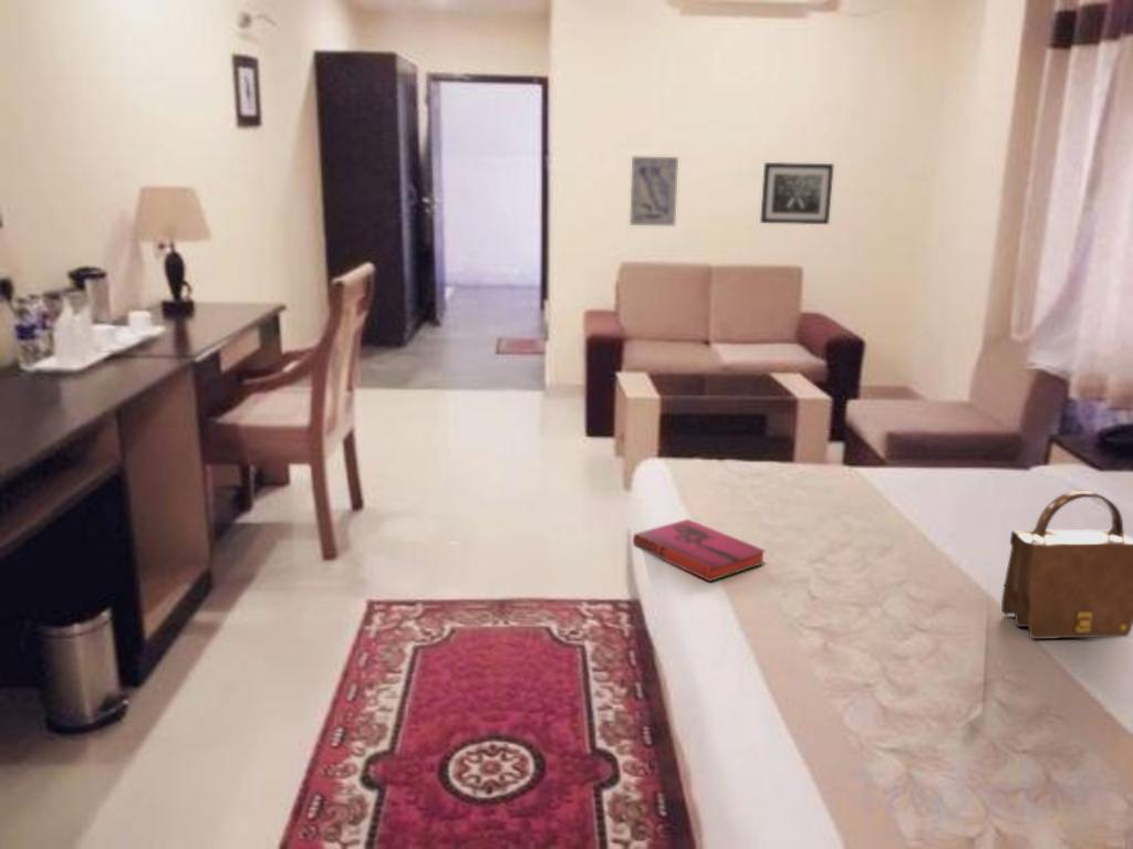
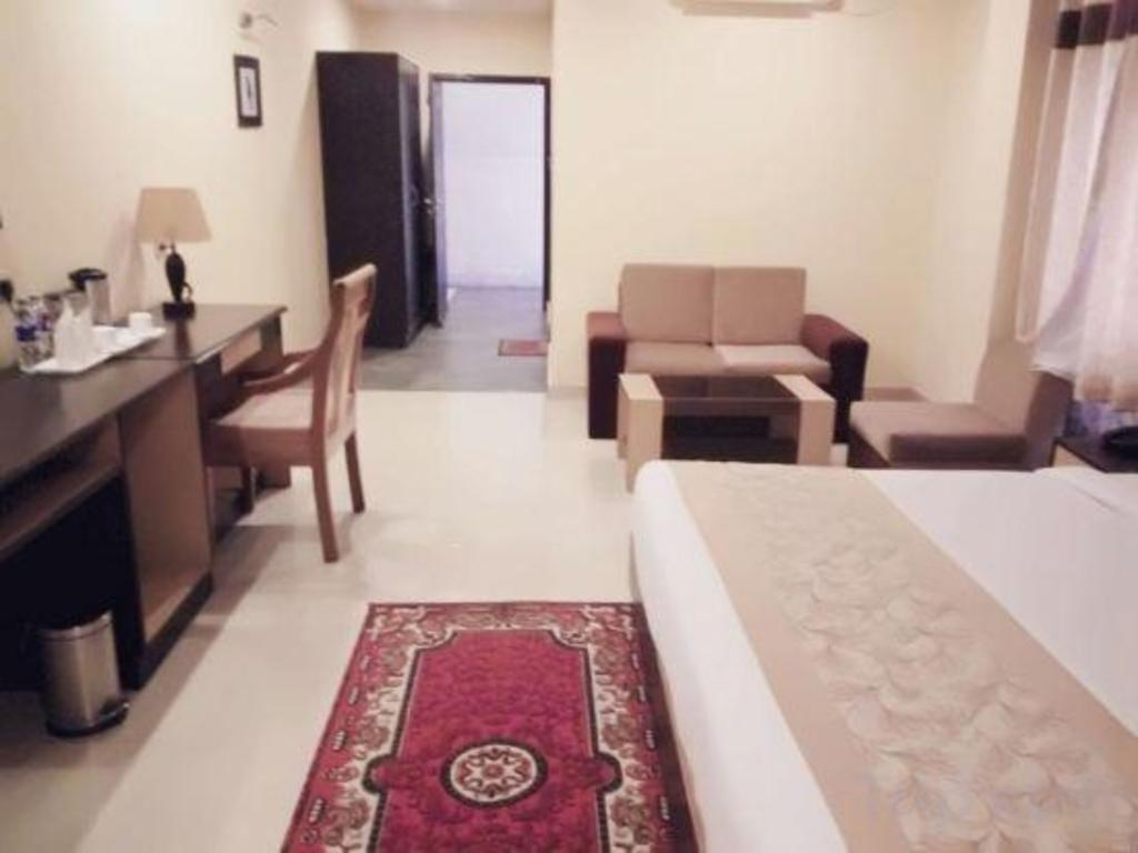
- wall art (653, 191)
- wall art (797, 193)
- handbag (1073, 560)
- hardback book (697, 548)
